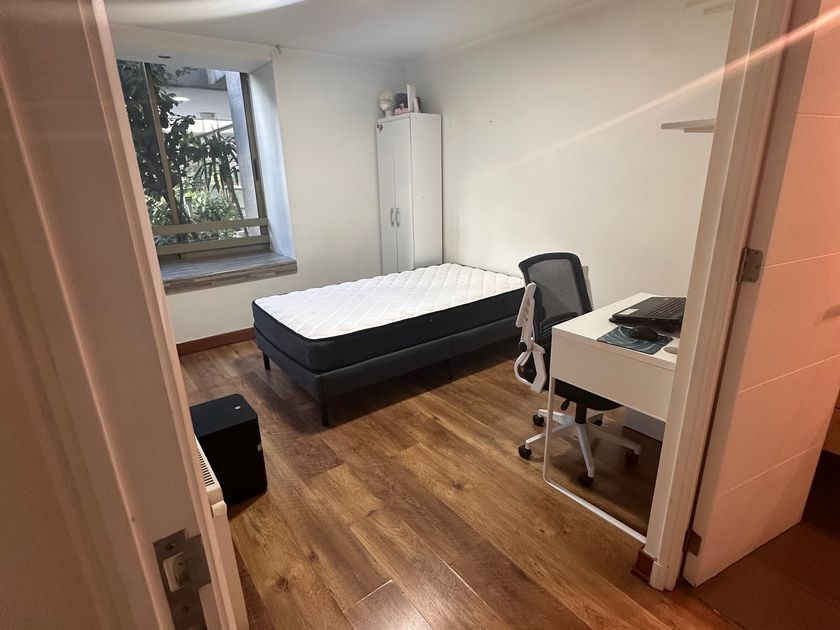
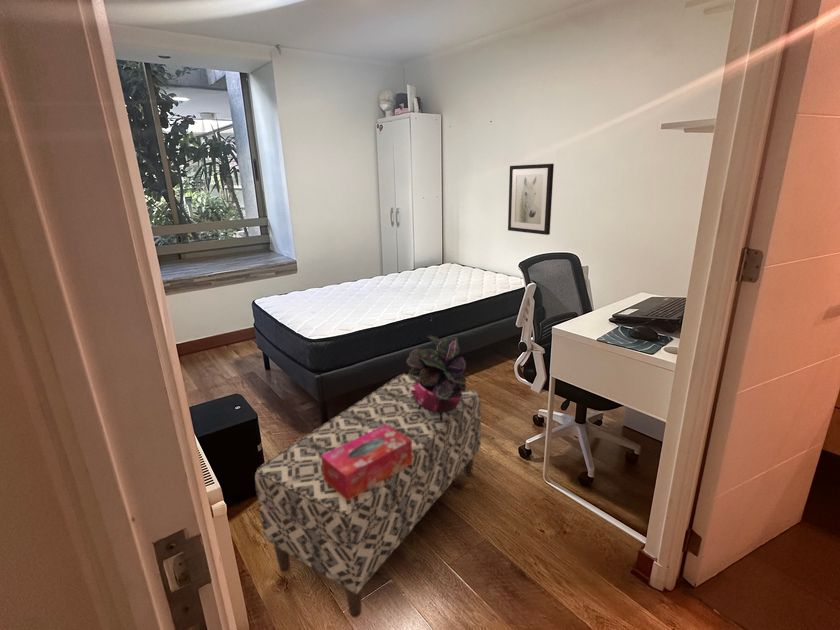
+ potted plant (430, 375)
+ bench (389, 476)
+ tissue box (368, 459)
+ wall art (529, 199)
